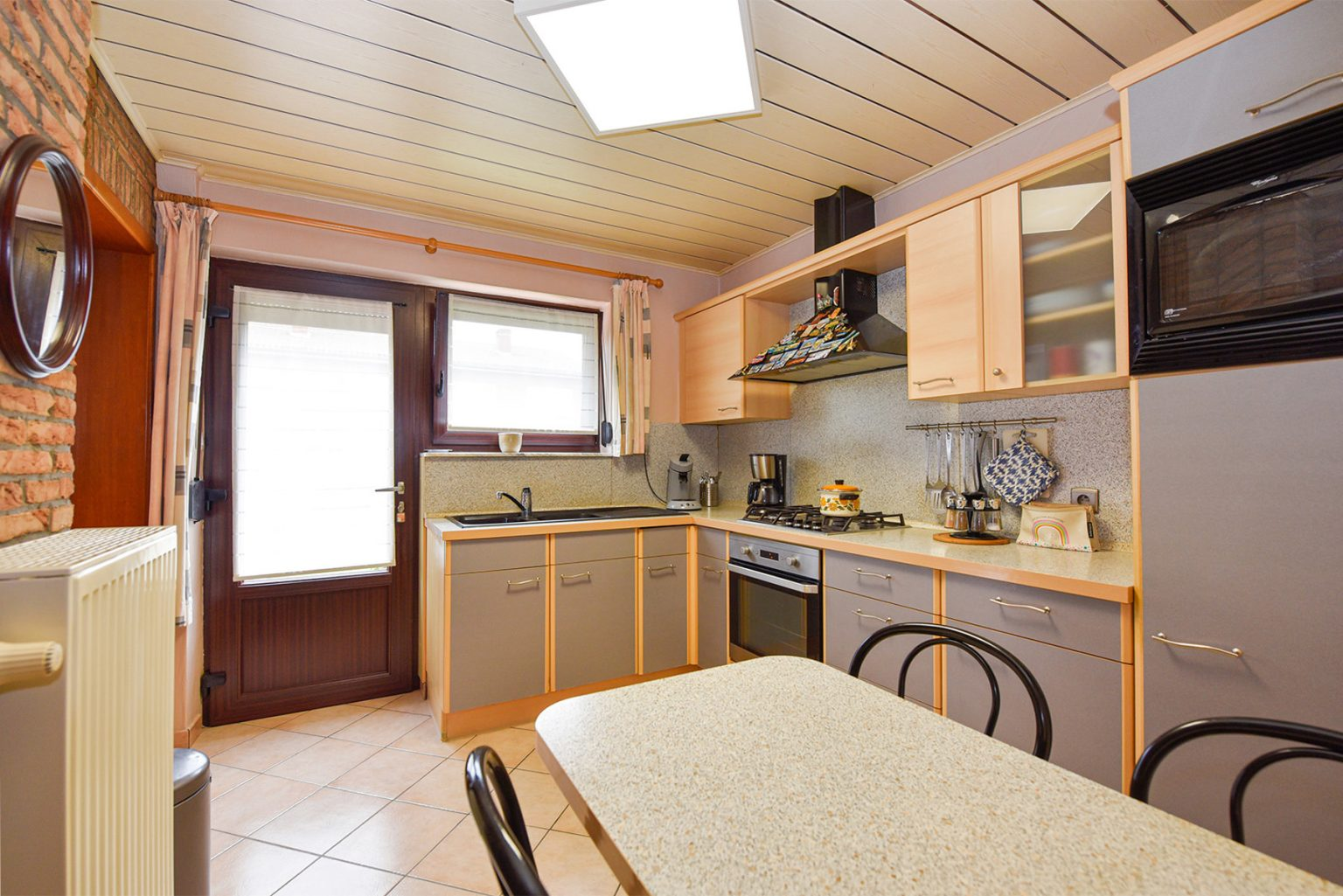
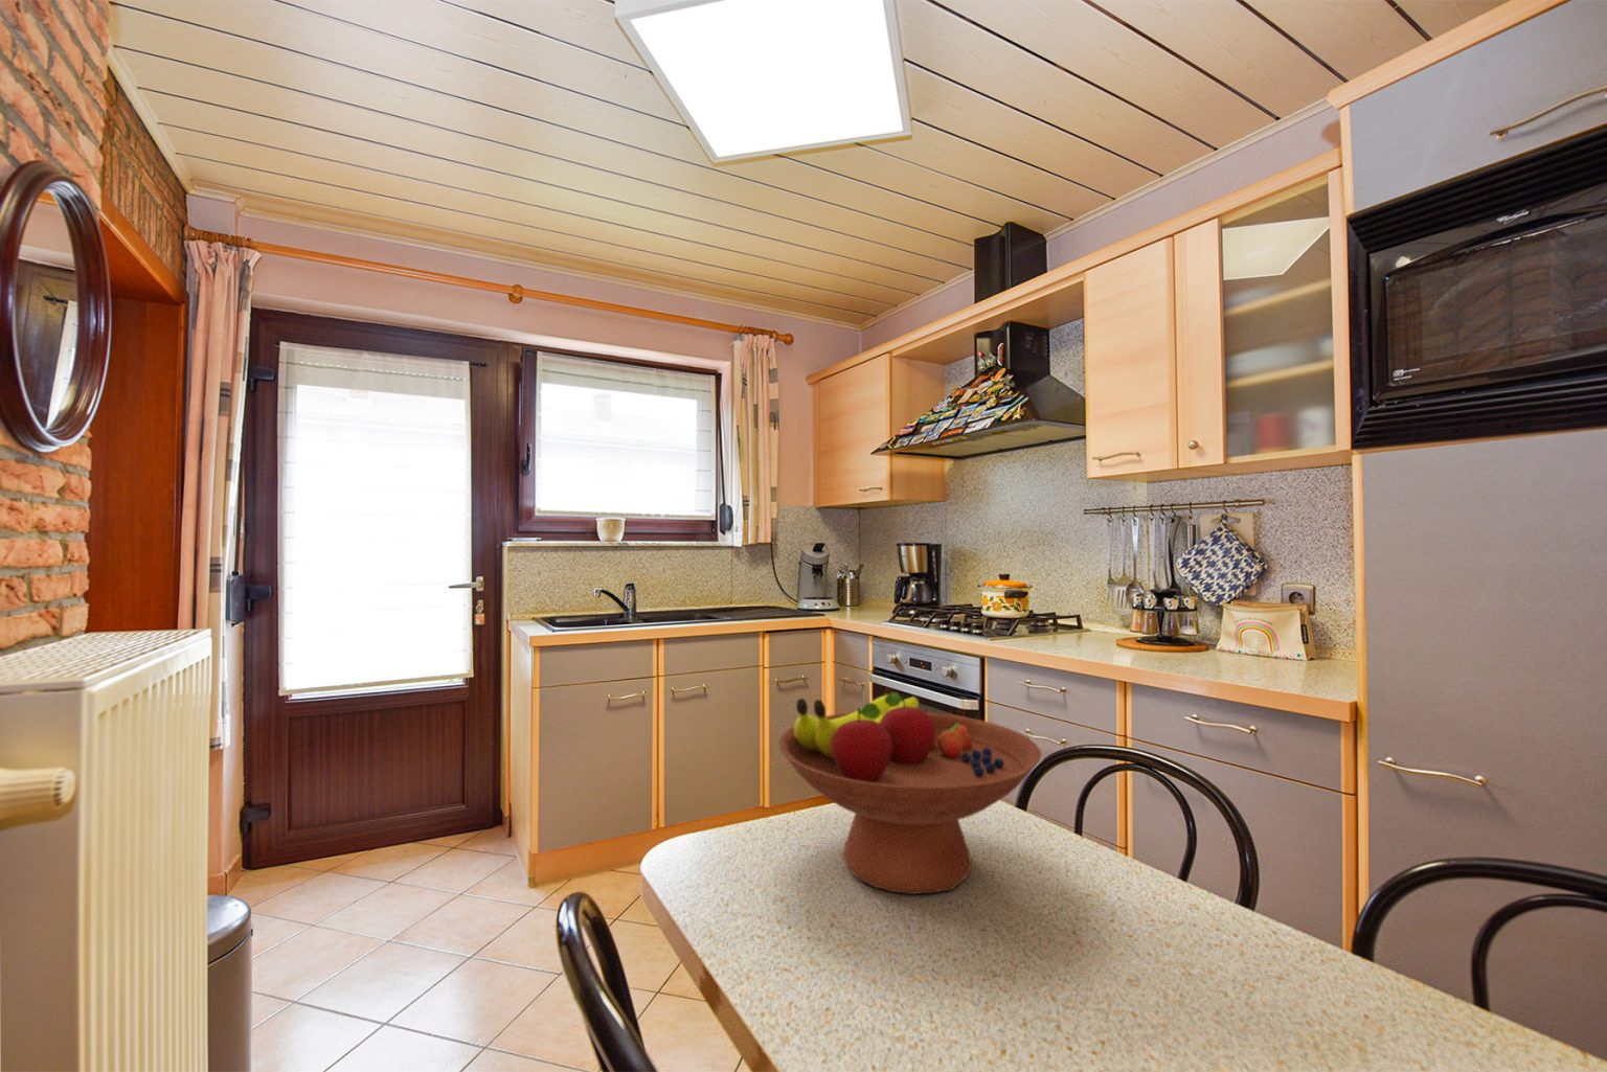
+ fruit bowl (906, 779)
